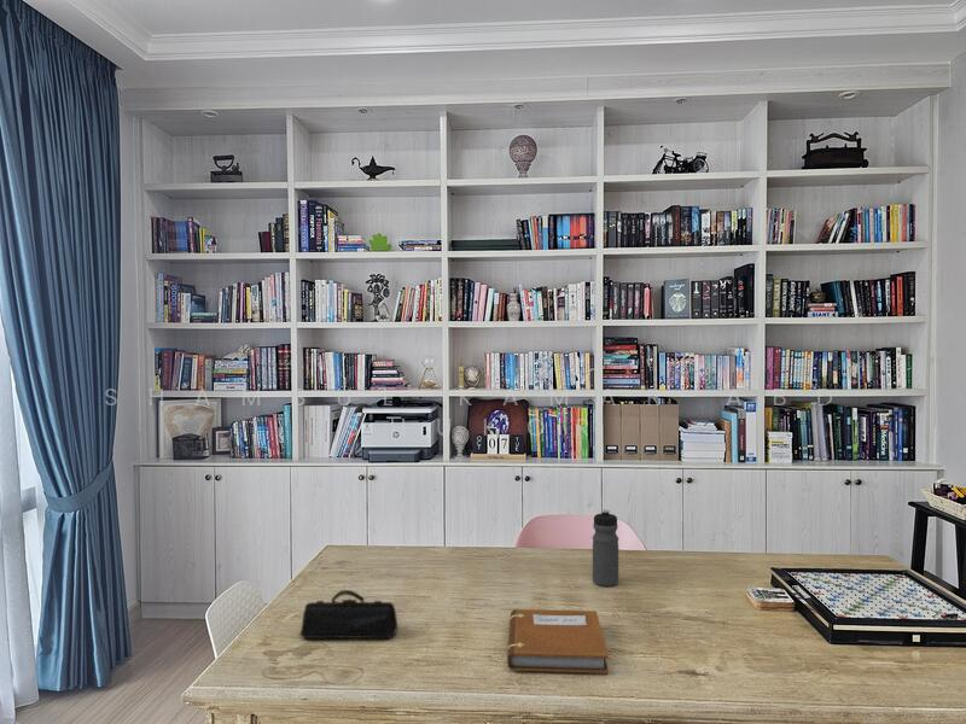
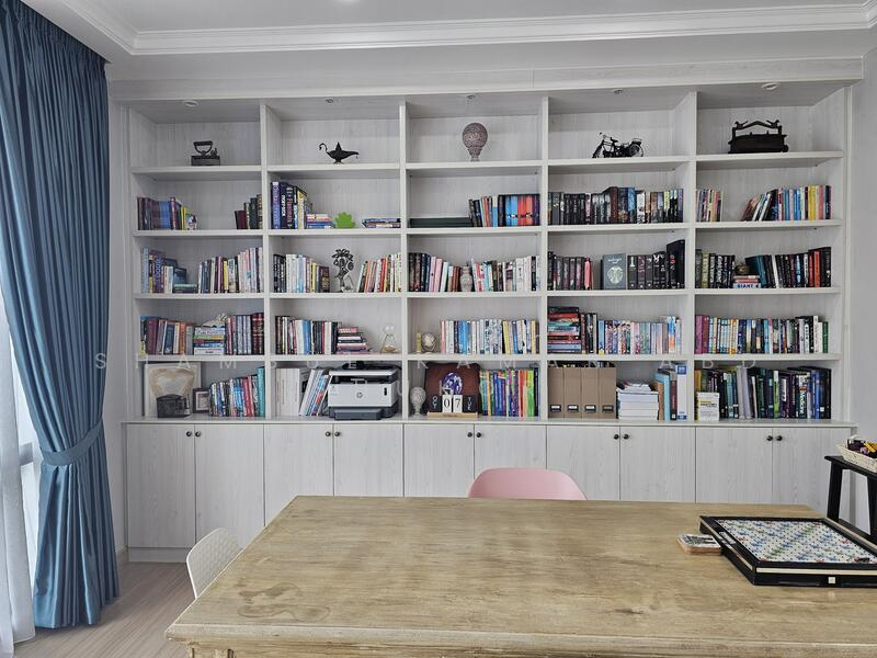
- water bottle (605, 545)
- notebook (554, 637)
- pencil case (349, 611)
